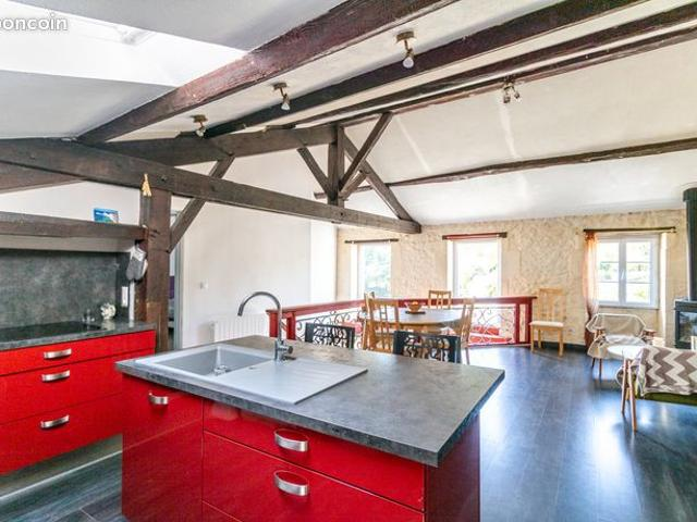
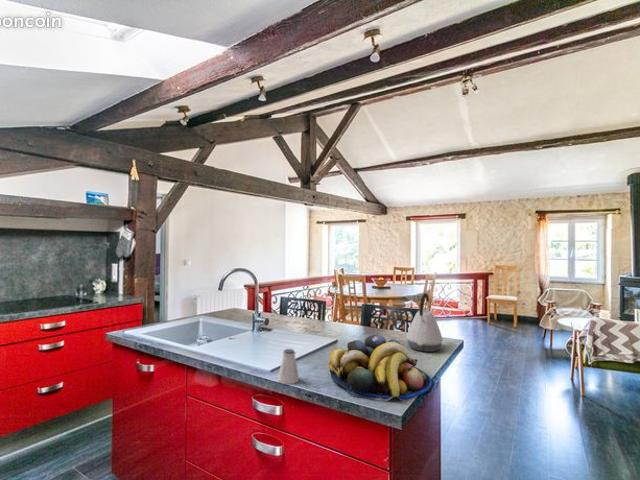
+ kettle (424, 320)
+ saltshaker (288, 365)
+ fruit bowl (380, 359)
